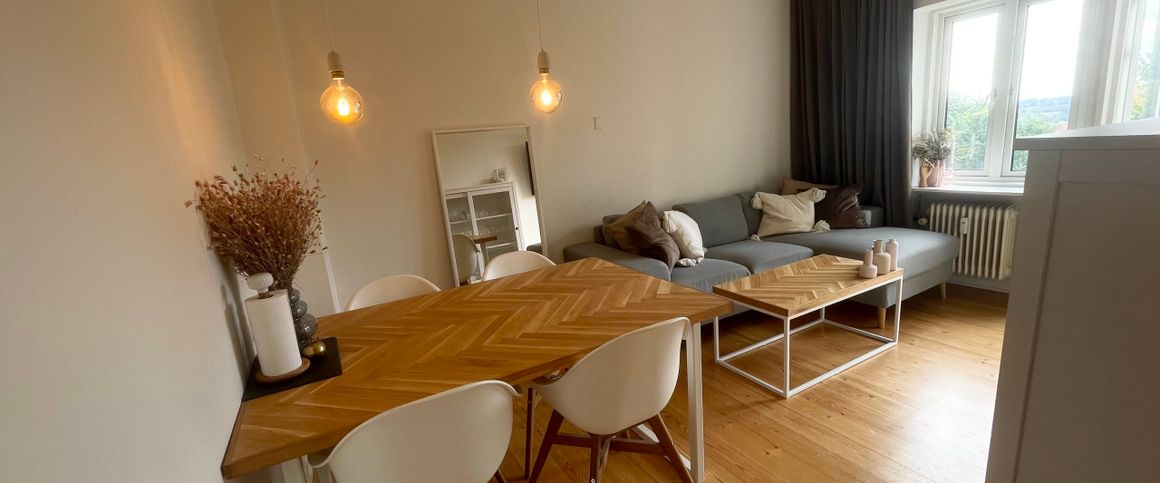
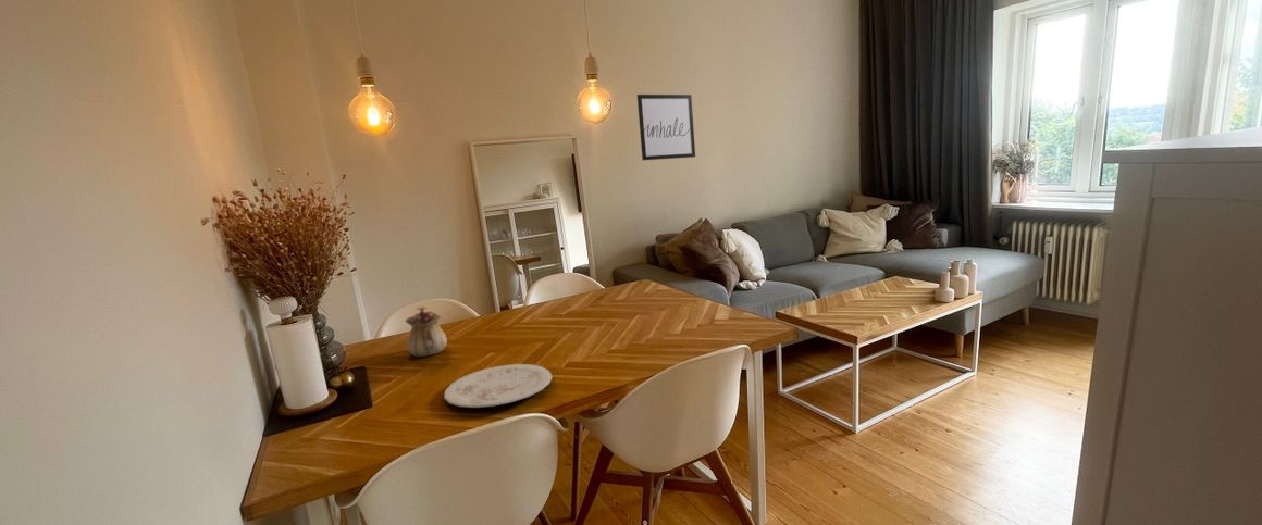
+ plate (498, 385)
+ wall art (667, 126)
+ teapot (425, 329)
